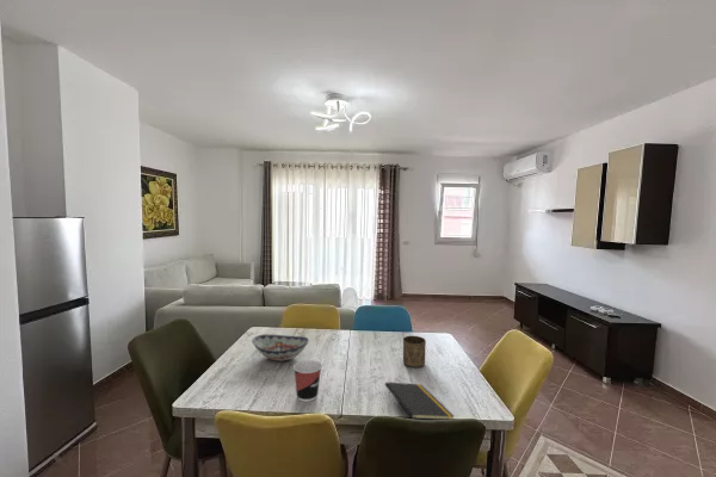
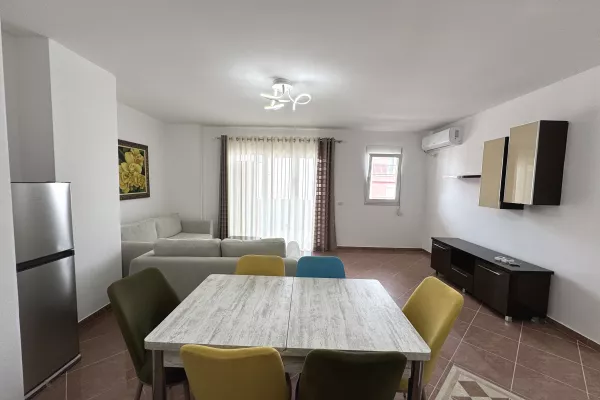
- decorative bowl (280, 348)
- notepad (416, 399)
- cup (307, 380)
- cup (413, 351)
